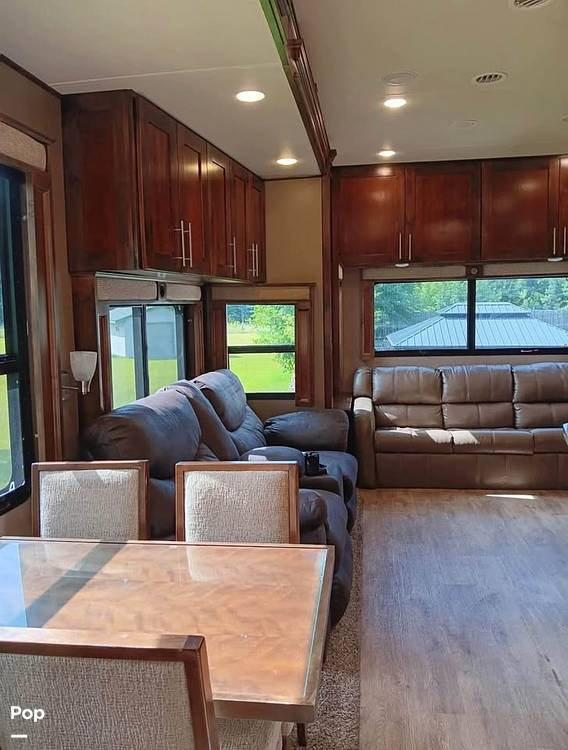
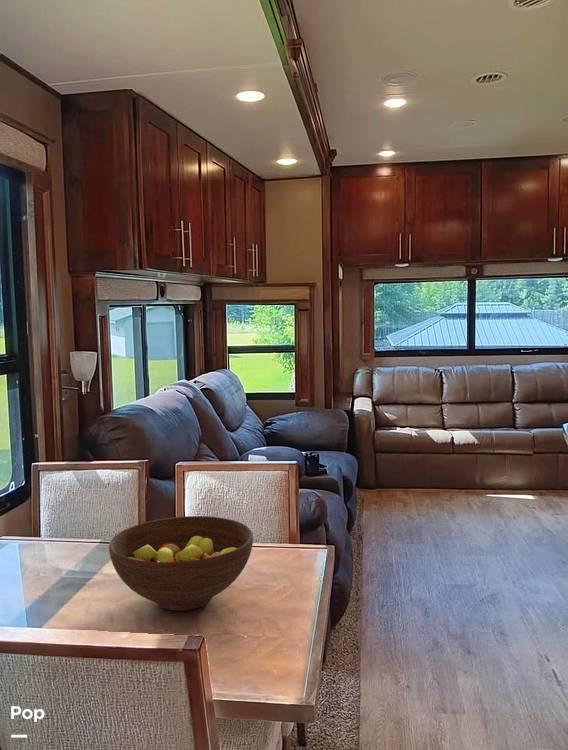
+ fruit bowl (183, 568)
